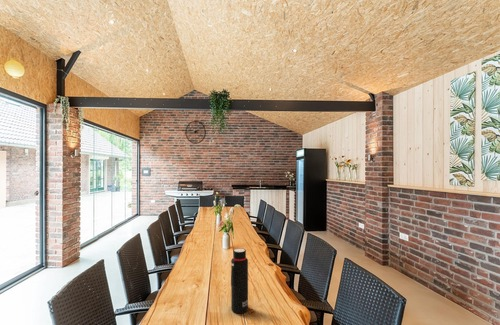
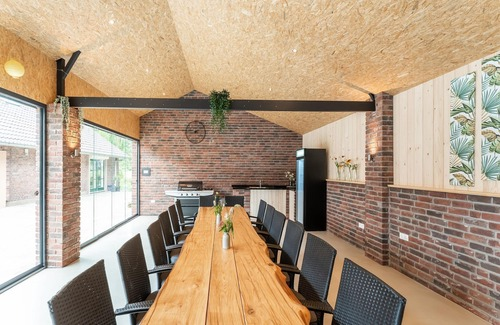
- water bottle (238, 280)
